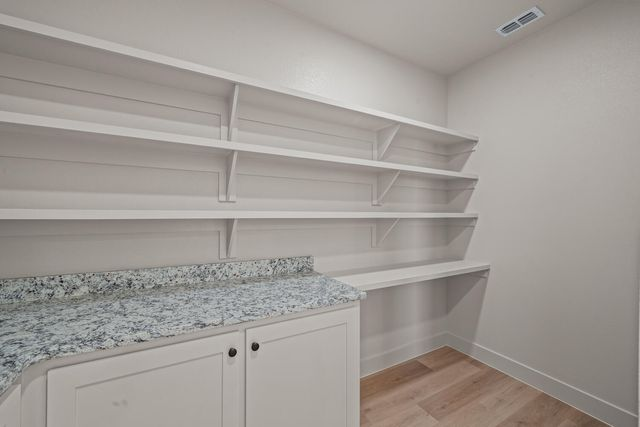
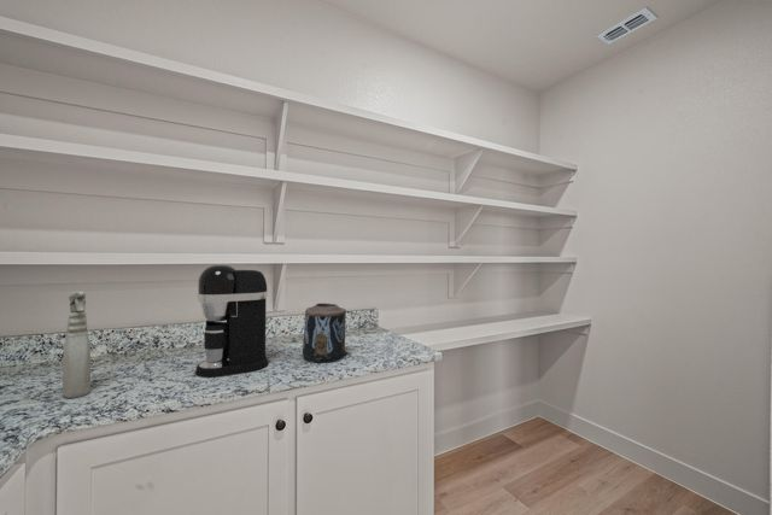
+ spray bottle (76, 341)
+ coffee maker (233, 316)
+ canister (323, 328)
